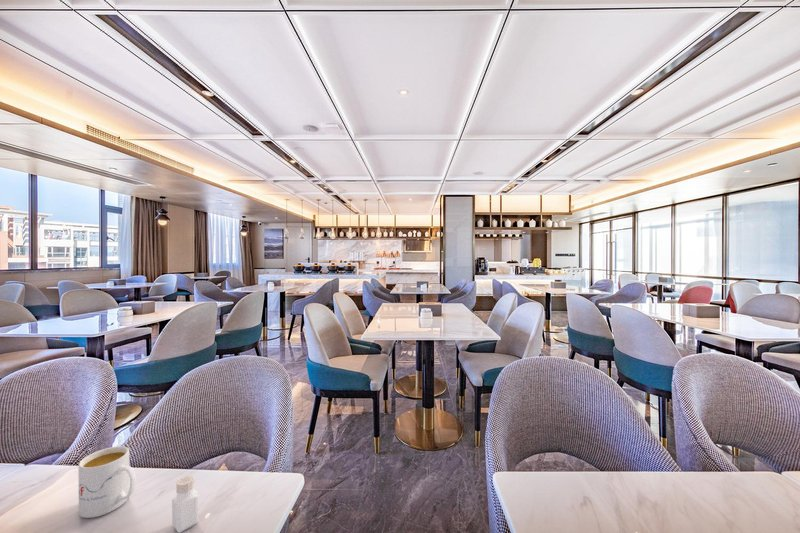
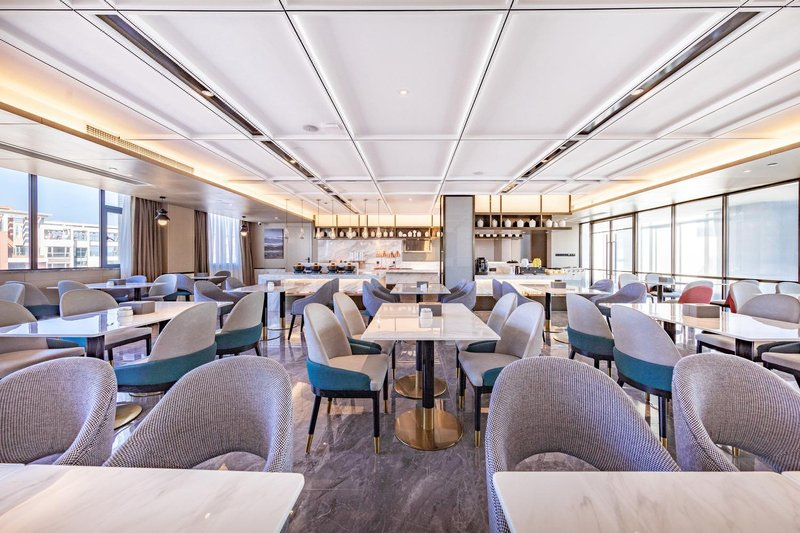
- pepper shaker (185, 502)
- mug (111, 481)
